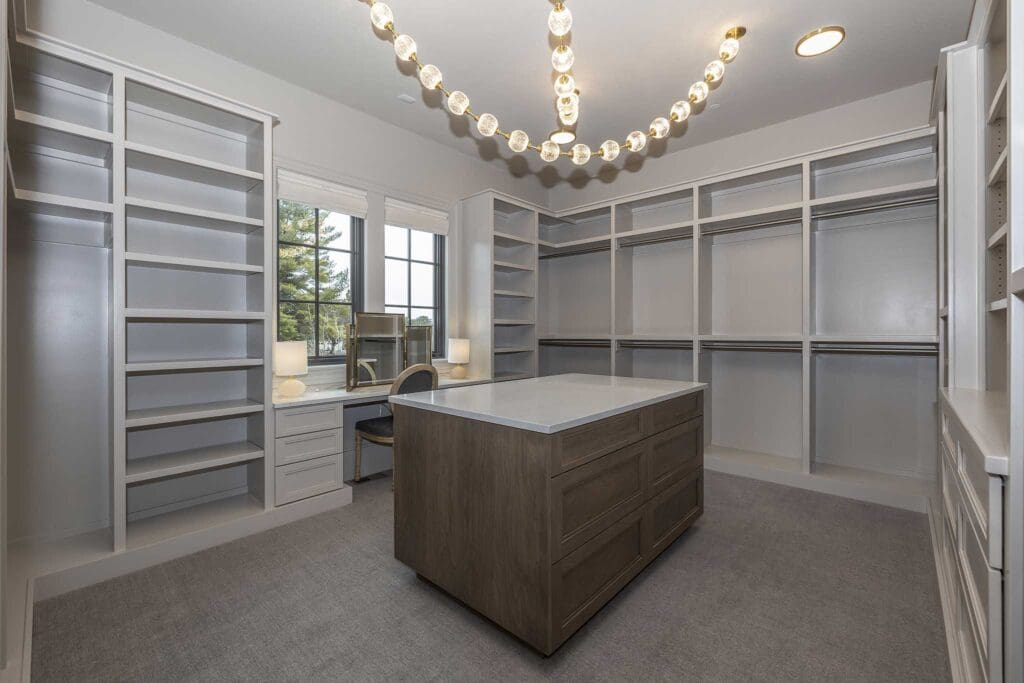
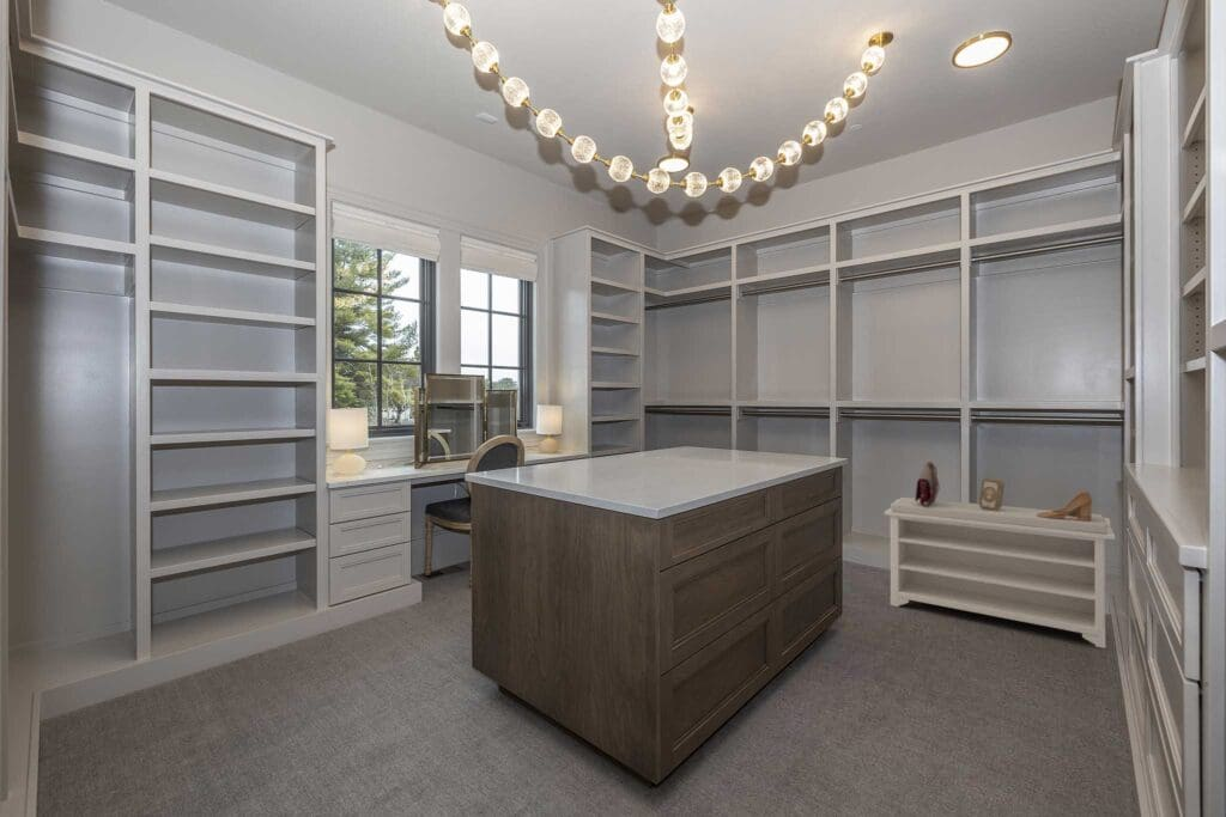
+ bench (990, 561)
+ decorative box (991, 493)
+ high heel shoe (1067, 505)
+ handbag (928, 488)
